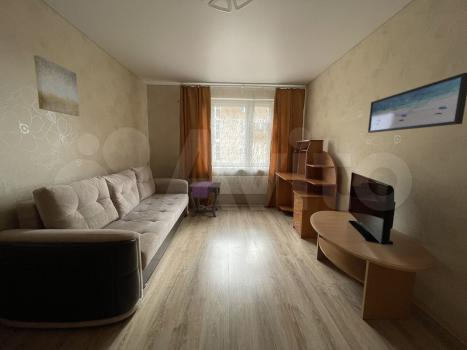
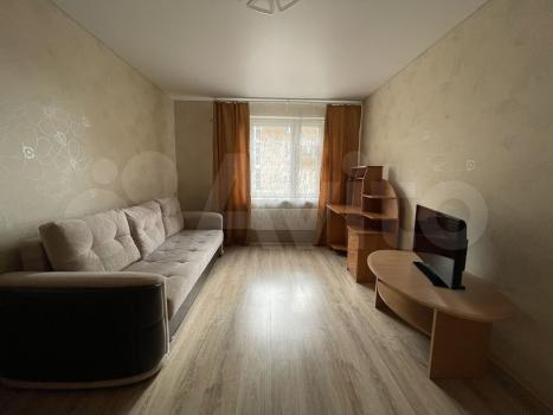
- wall art (59, 89)
- wall art (405, 110)
- side table (205, 197)
